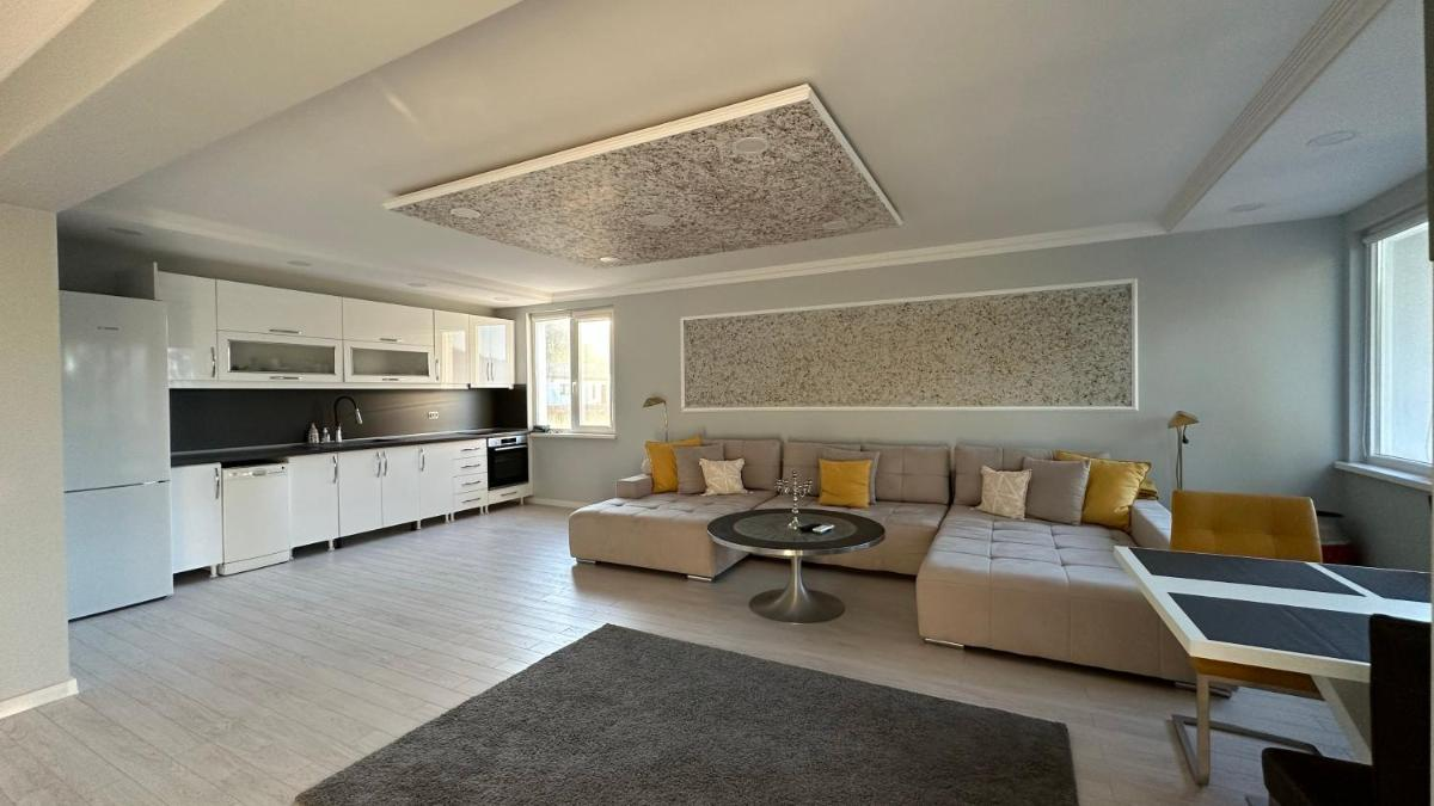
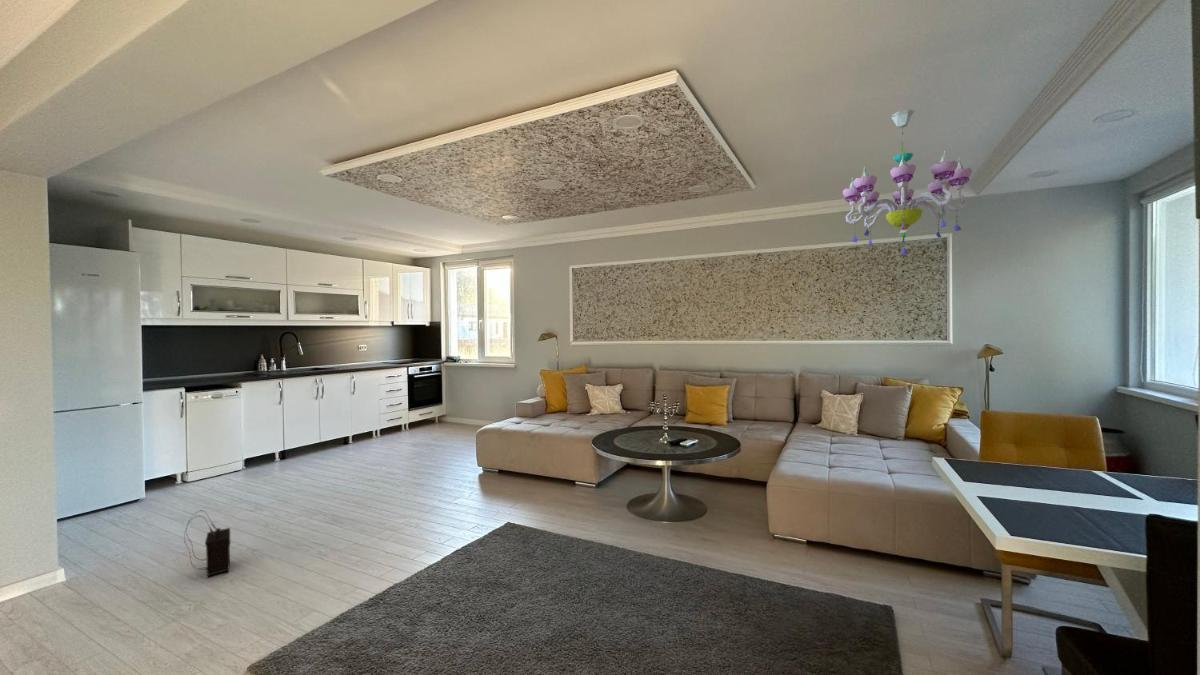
+ satchel (208, 541)
+ chandelier (903, 184)
